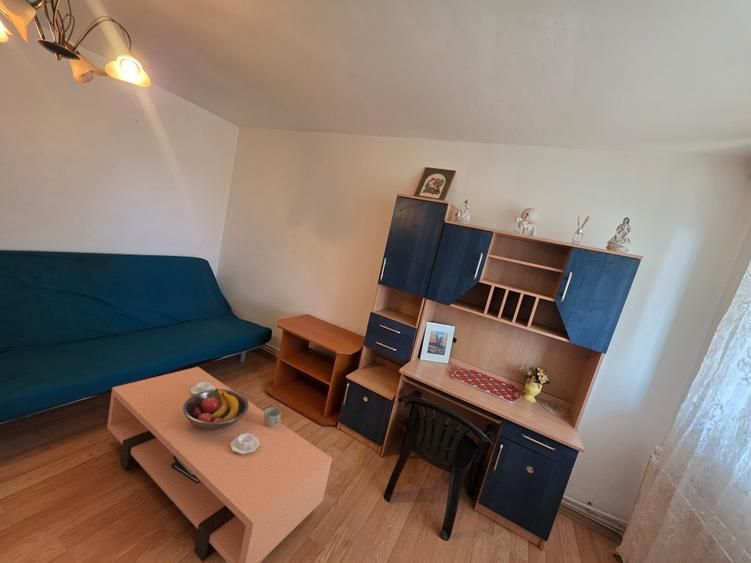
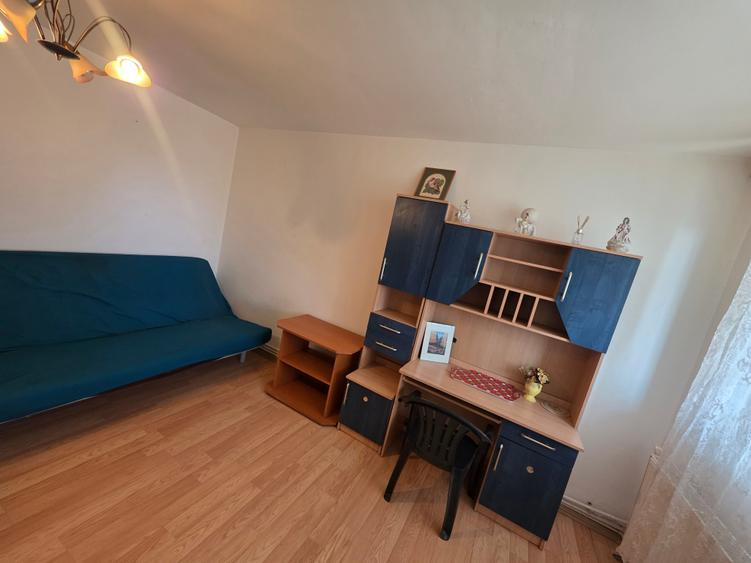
- mug (273, 418)
- fruit bowl (216, 410)
- coffee table (213, 445)
